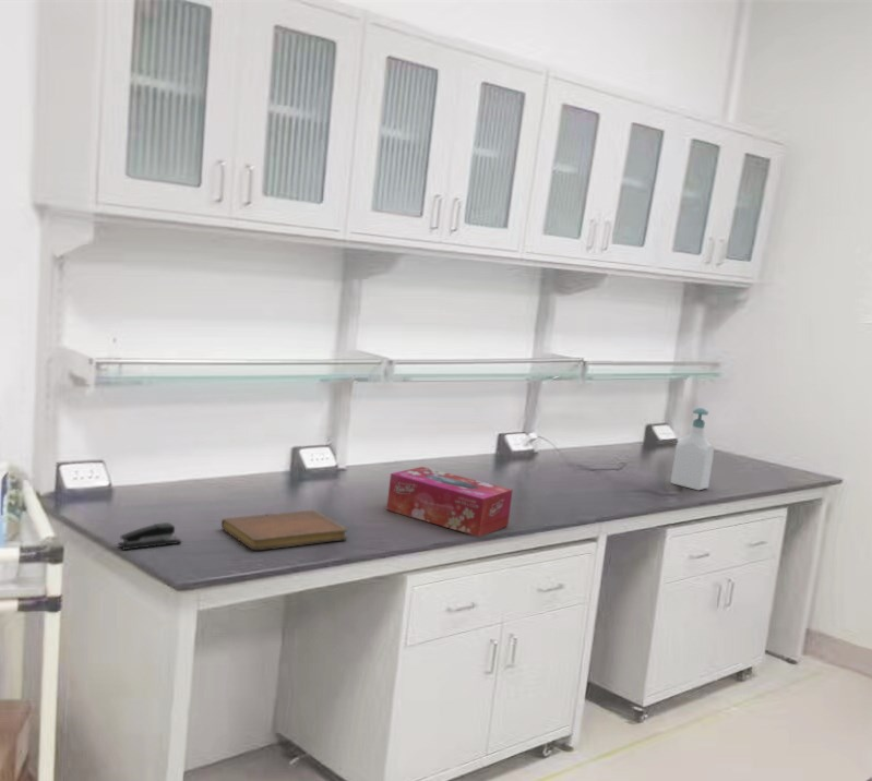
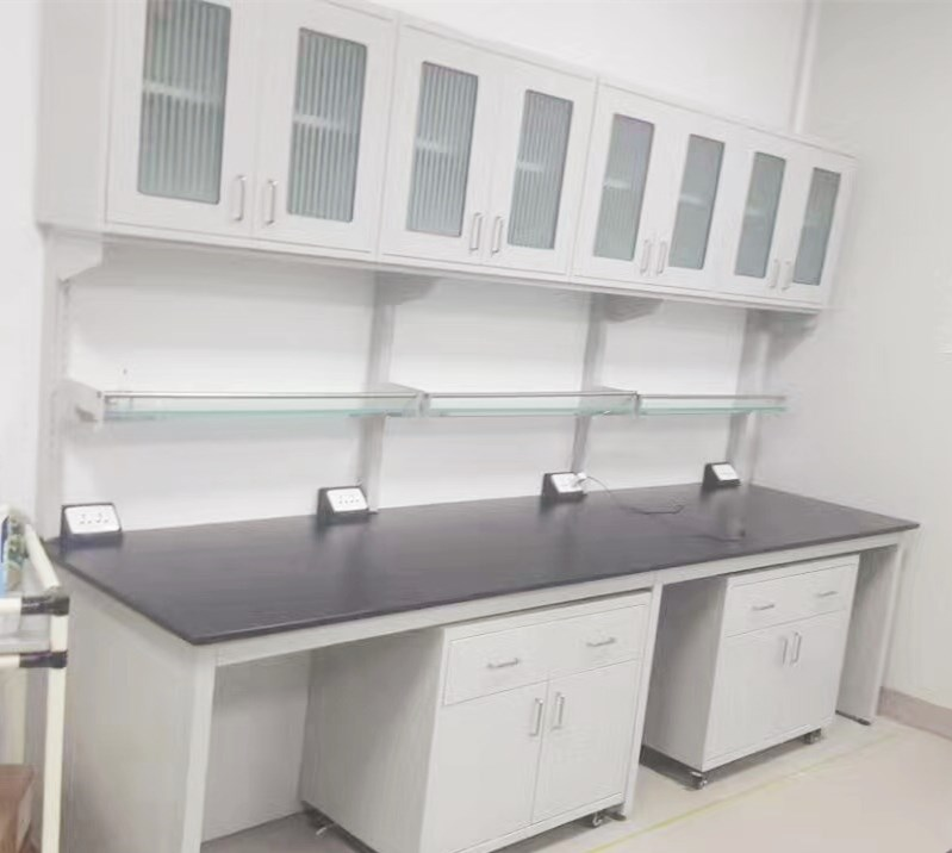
- stapler (151, 534)
- notebook (285, 528)
- soap bottle (696, 446)
- tissue box (449, 500)
